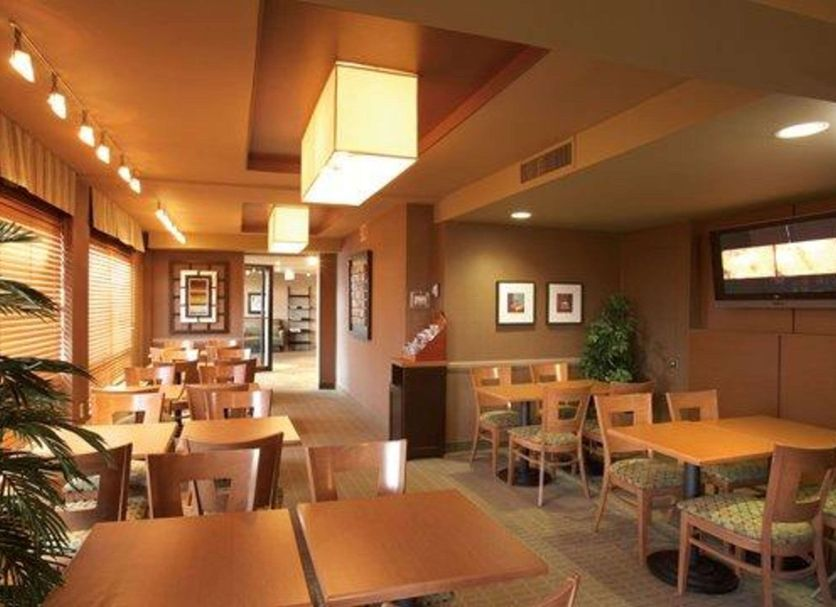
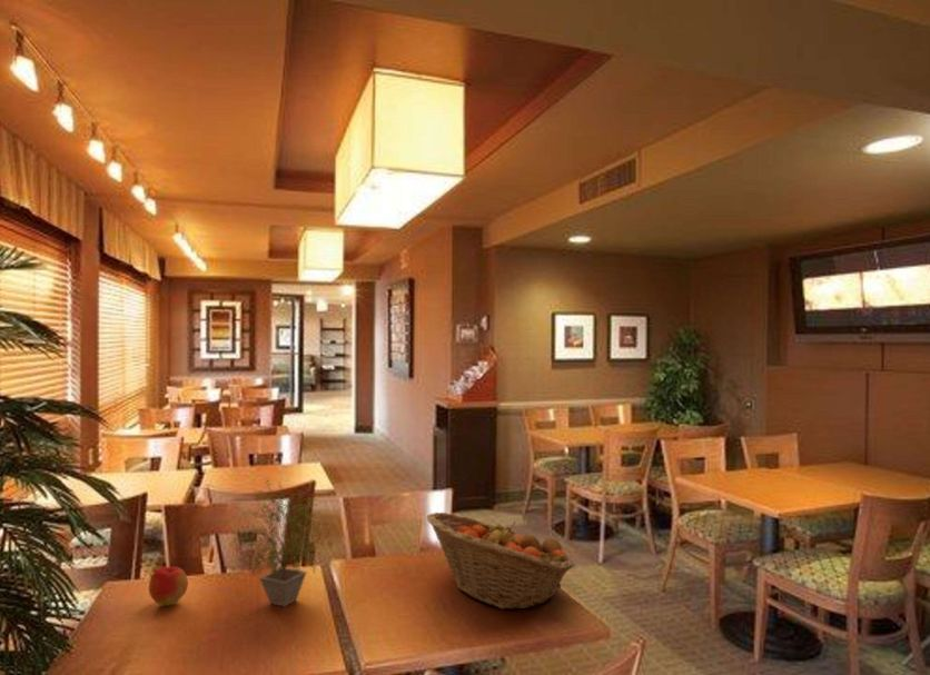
+ fruit basket (497, 552)
+ apple (168, 585)
+ potted plant (286, 542)
